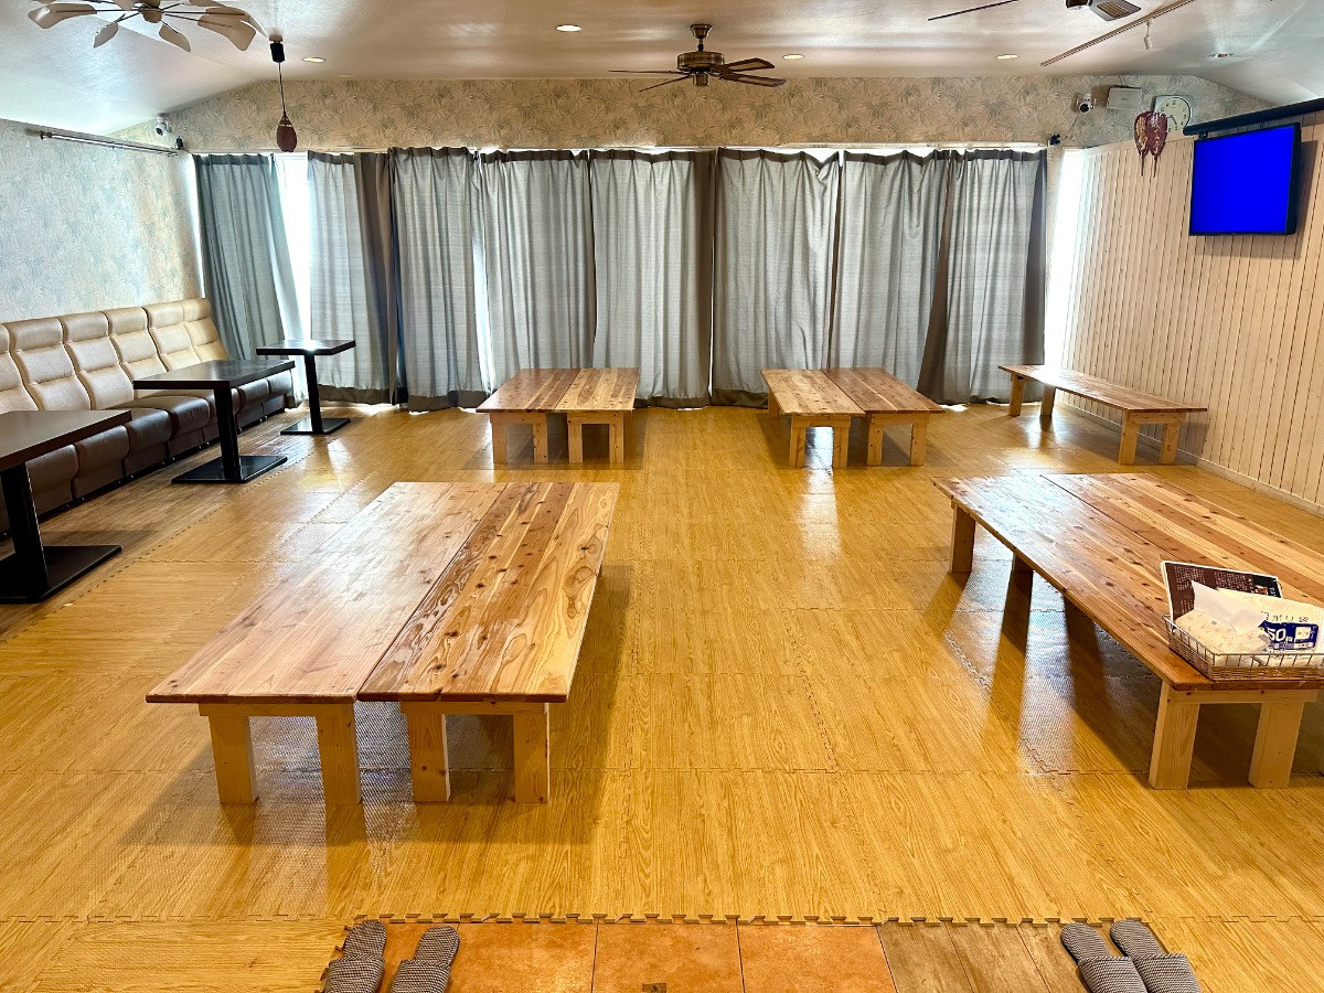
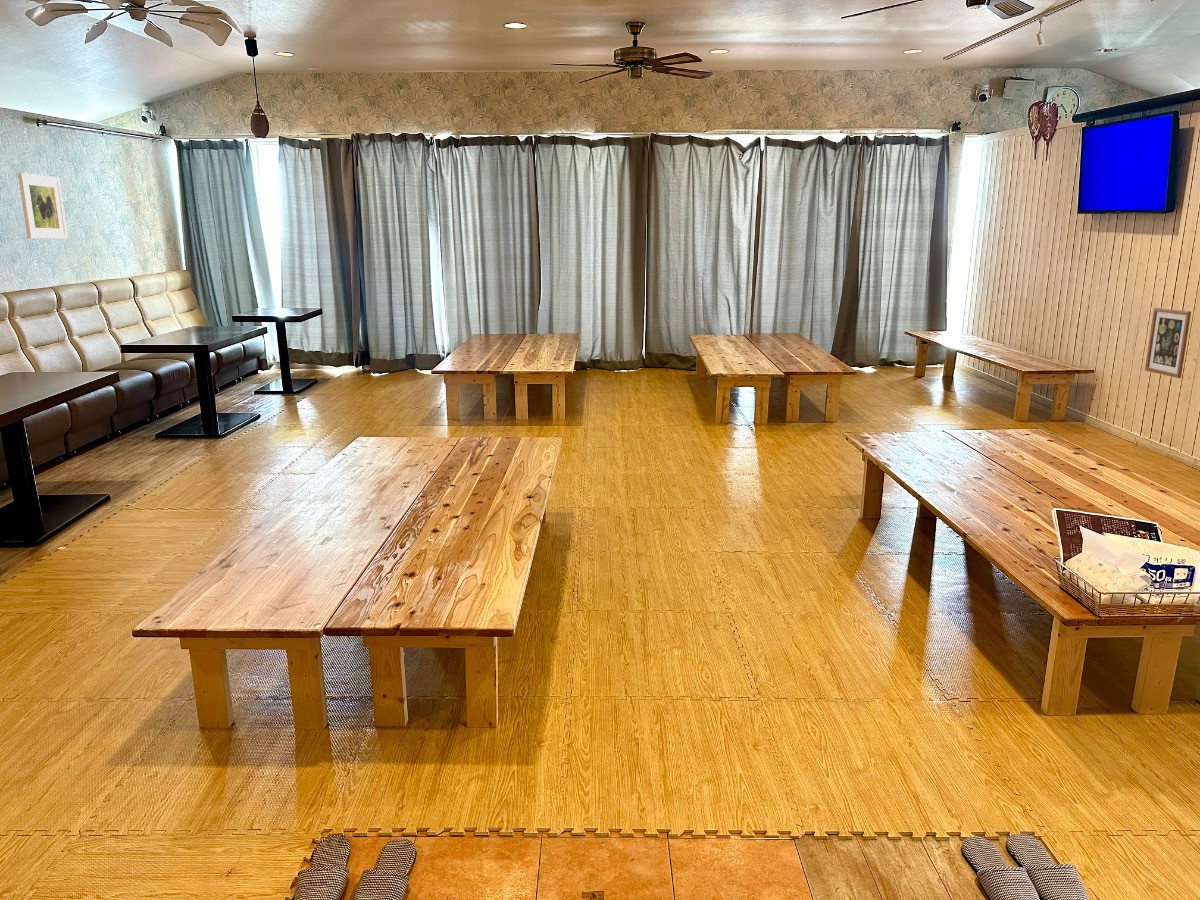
+ wall art (1167, 342)
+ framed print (43, 207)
